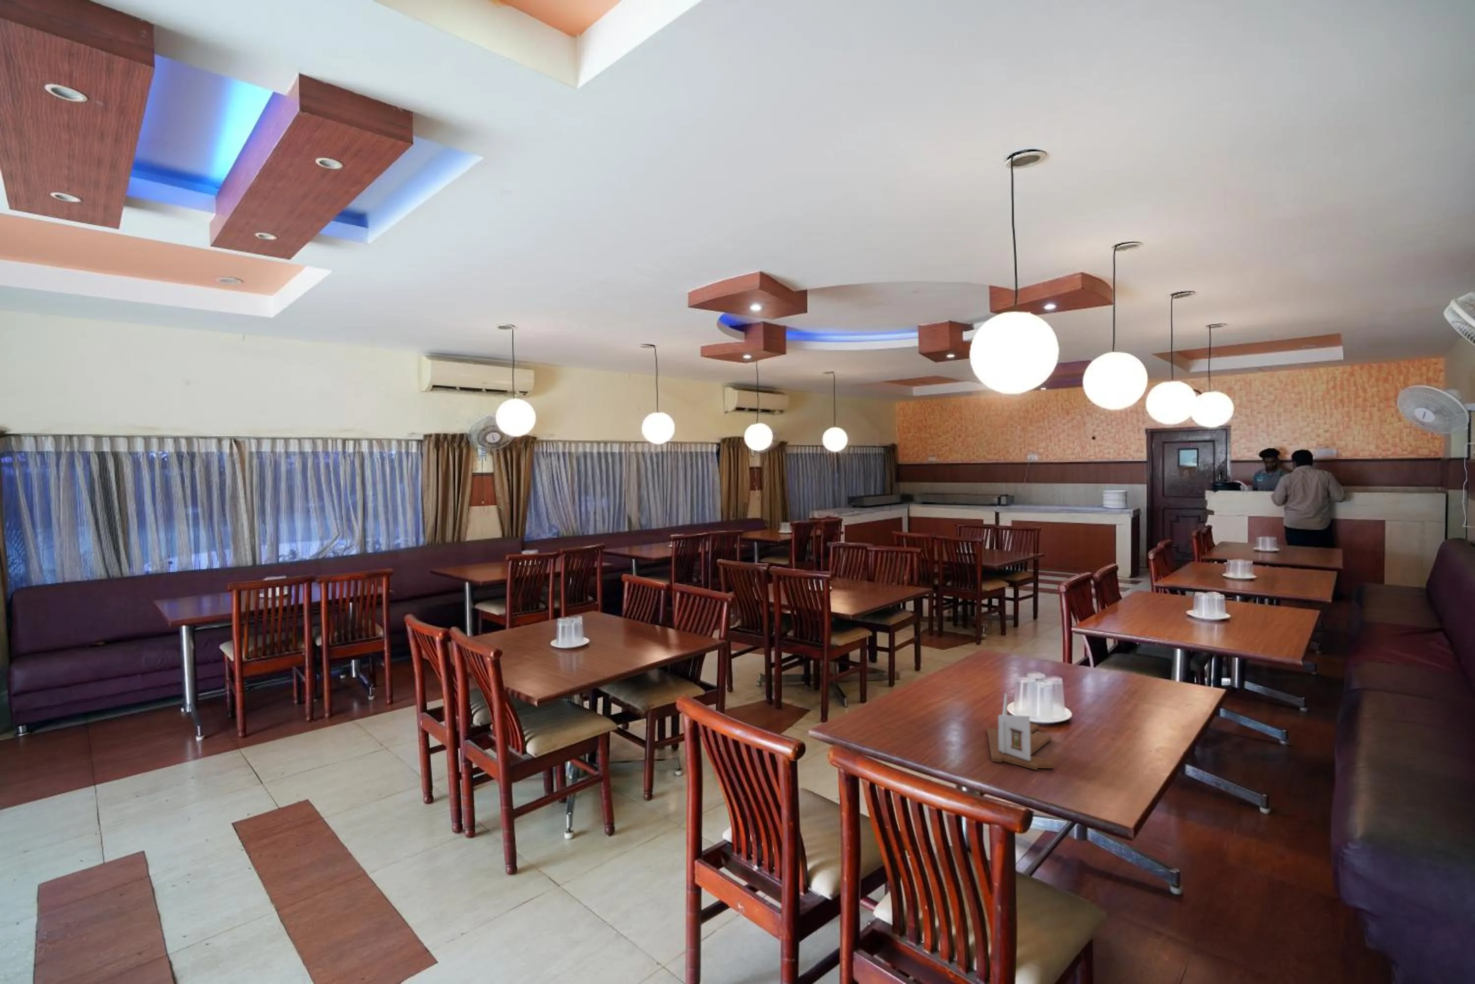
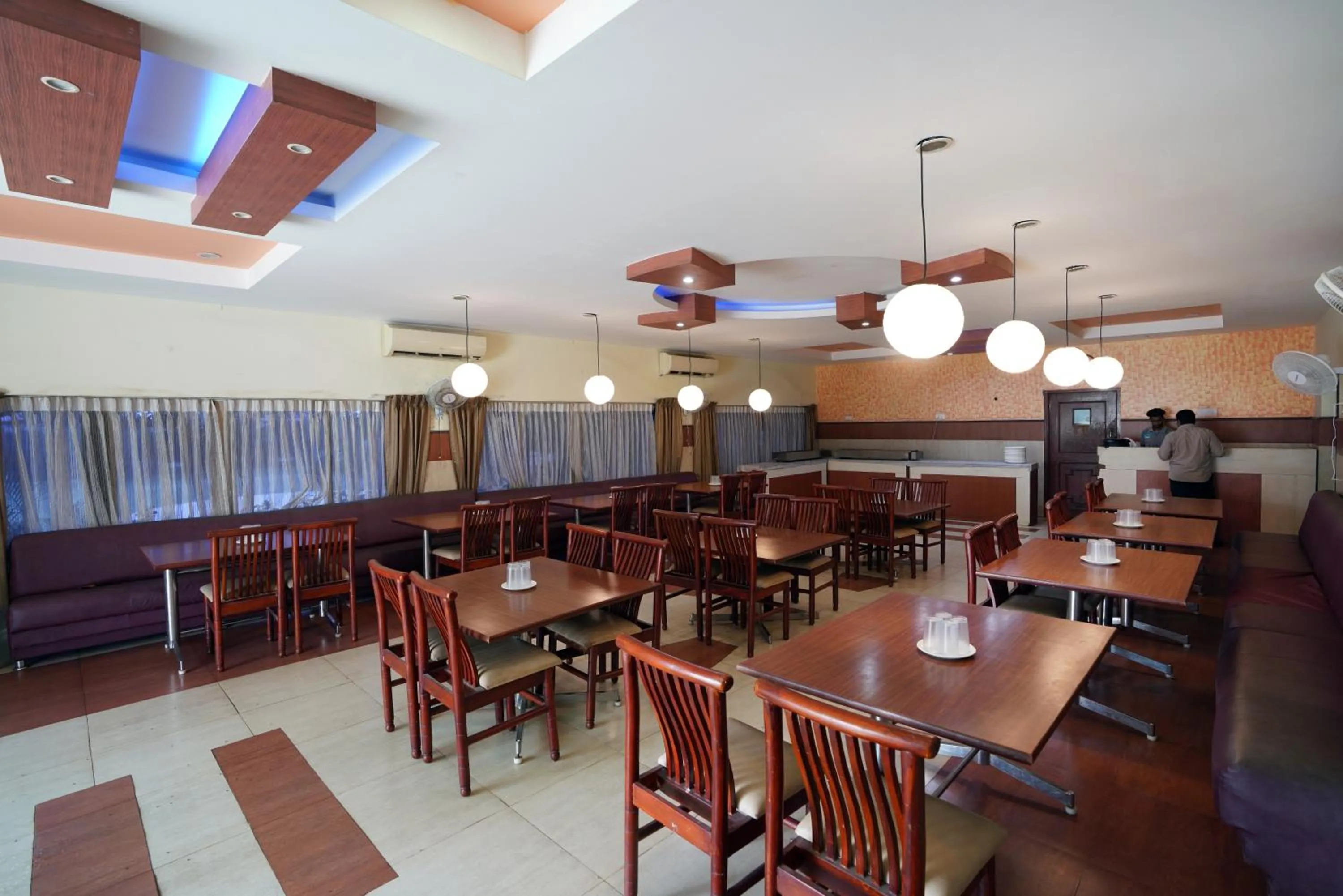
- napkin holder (1023, 722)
